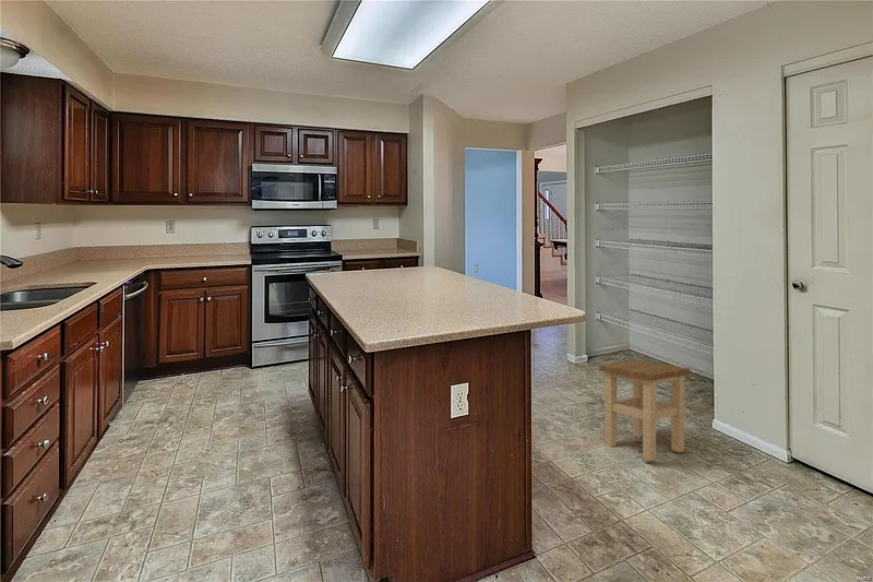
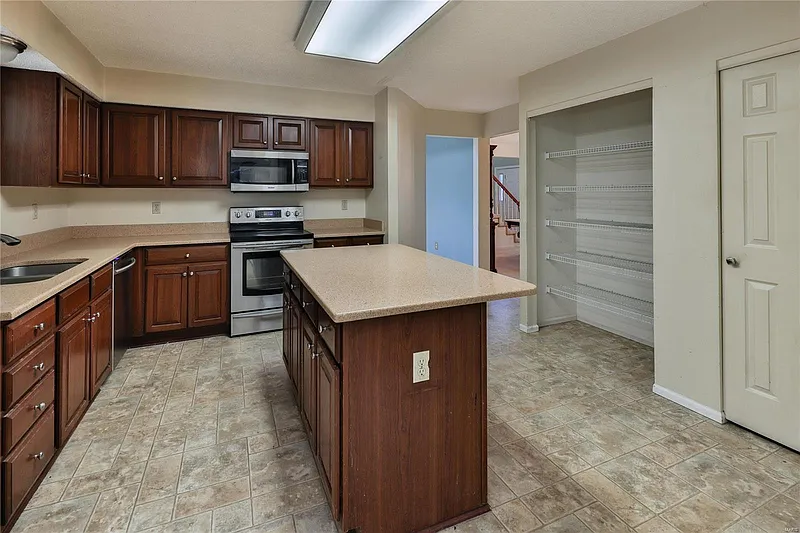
- stool (643, 407)
